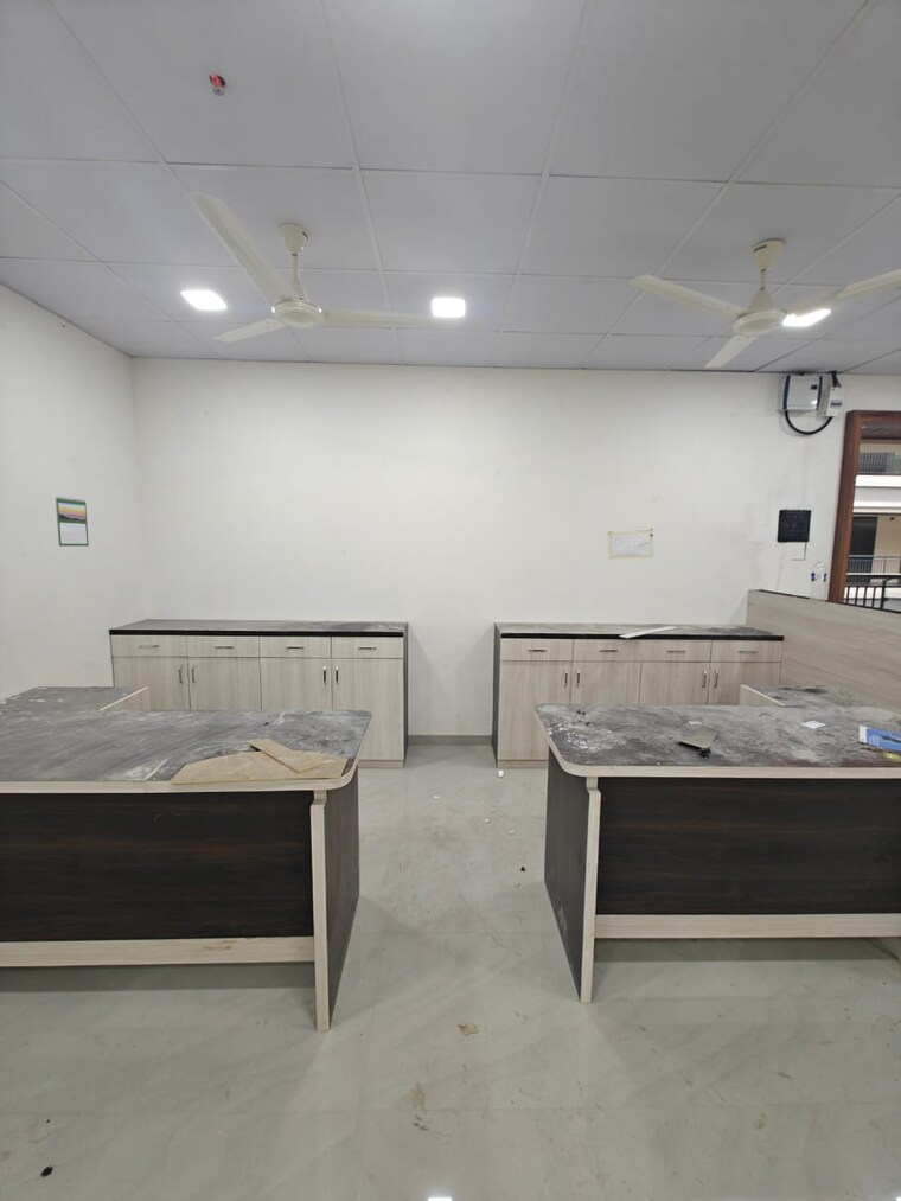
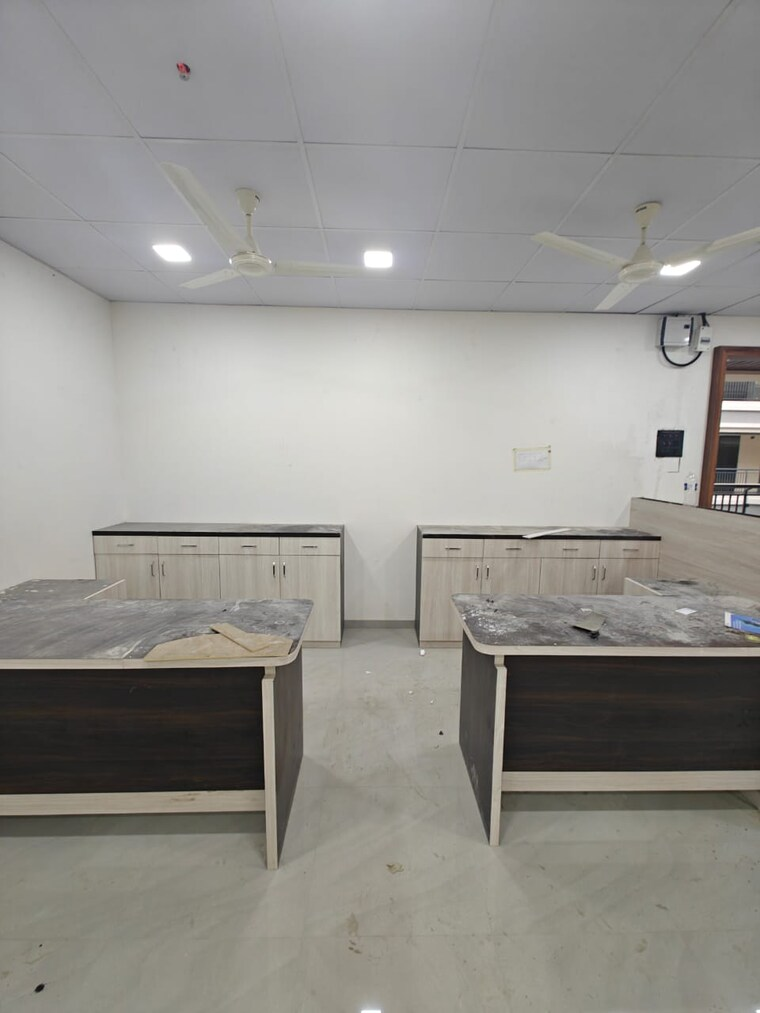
- calendar (72, 522)
